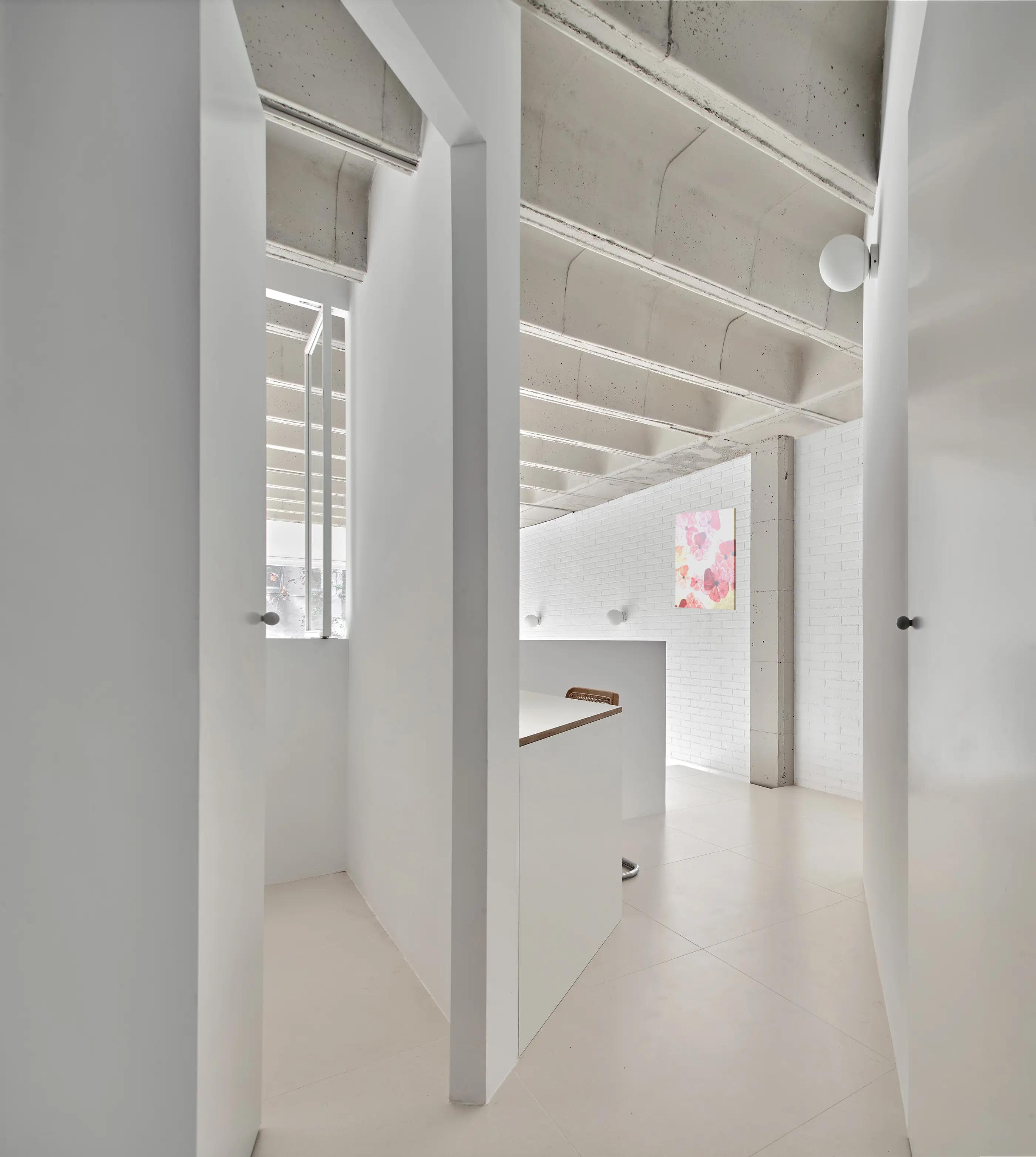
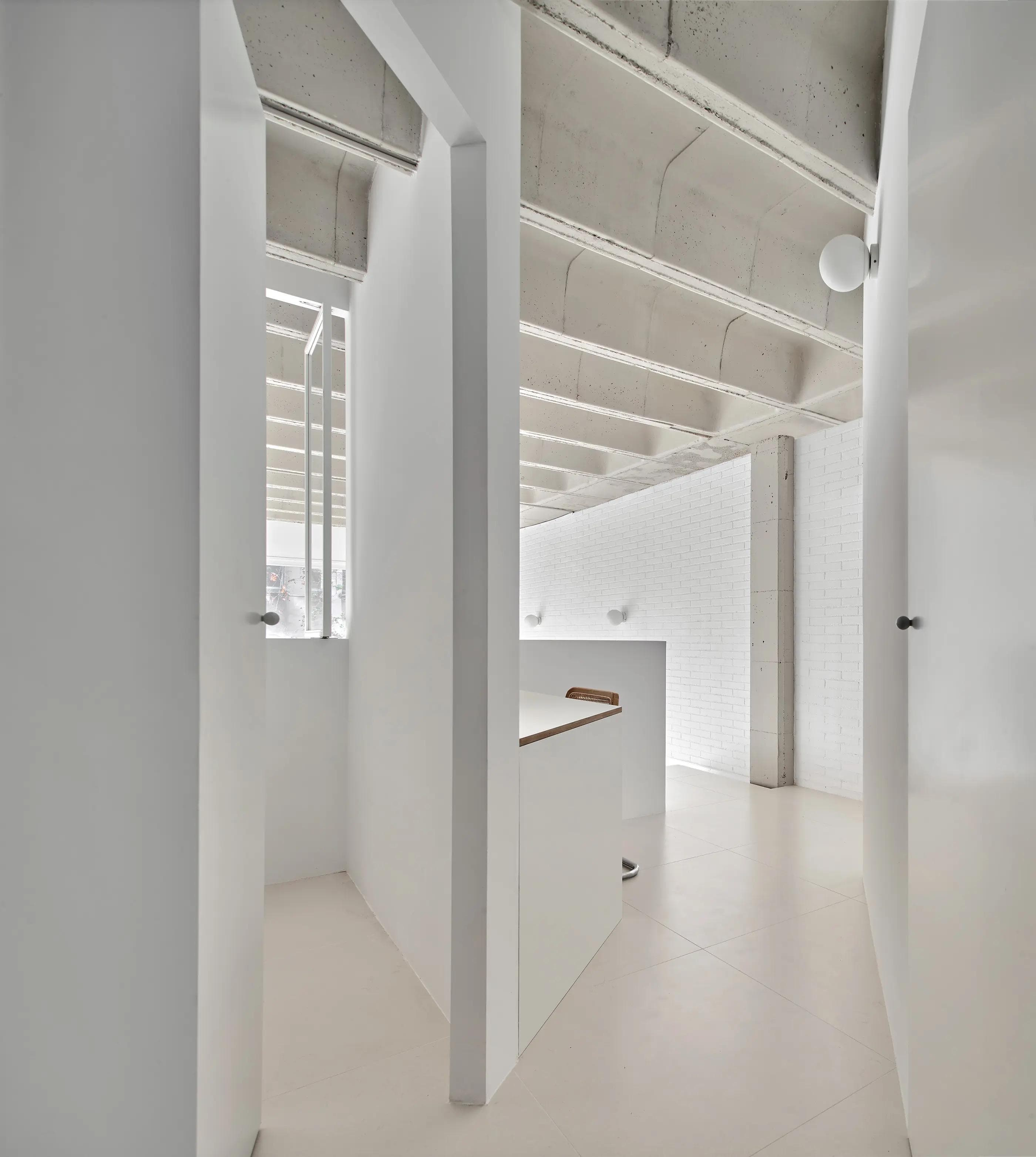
- wall art (704, 560)
